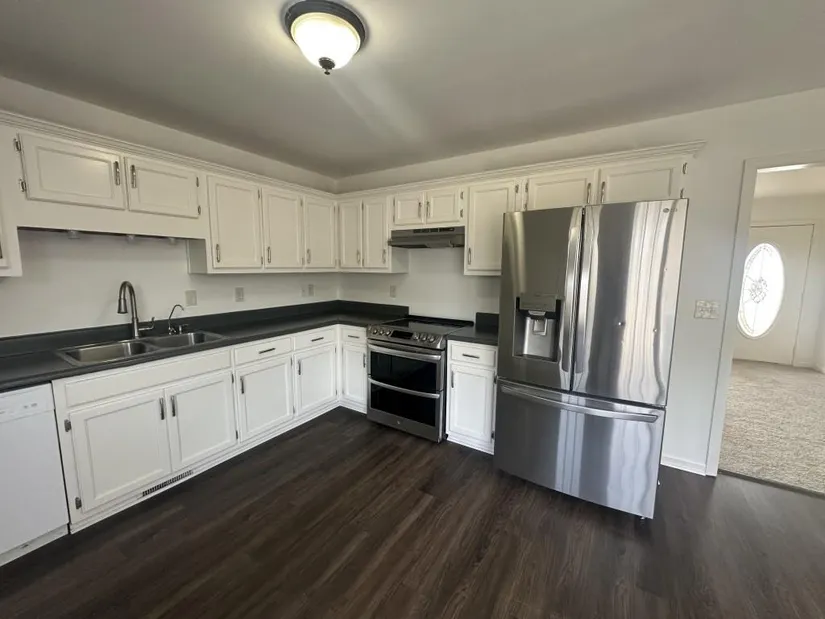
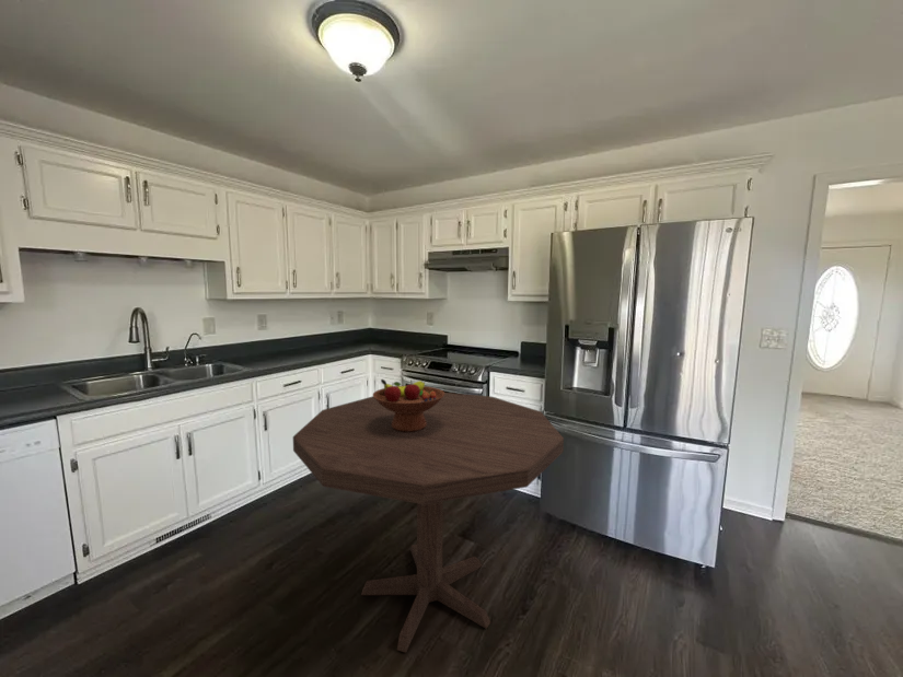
+ dining table (430, 509)
+ fruit bowl (408, 402)
